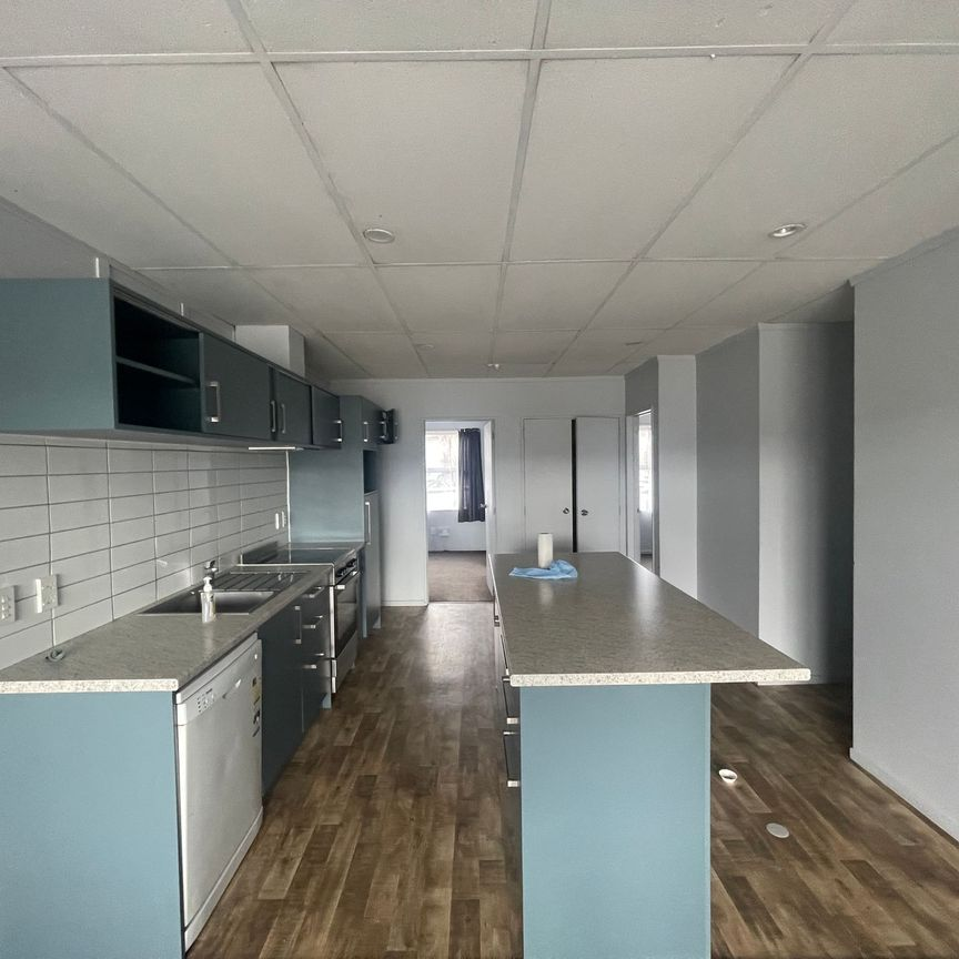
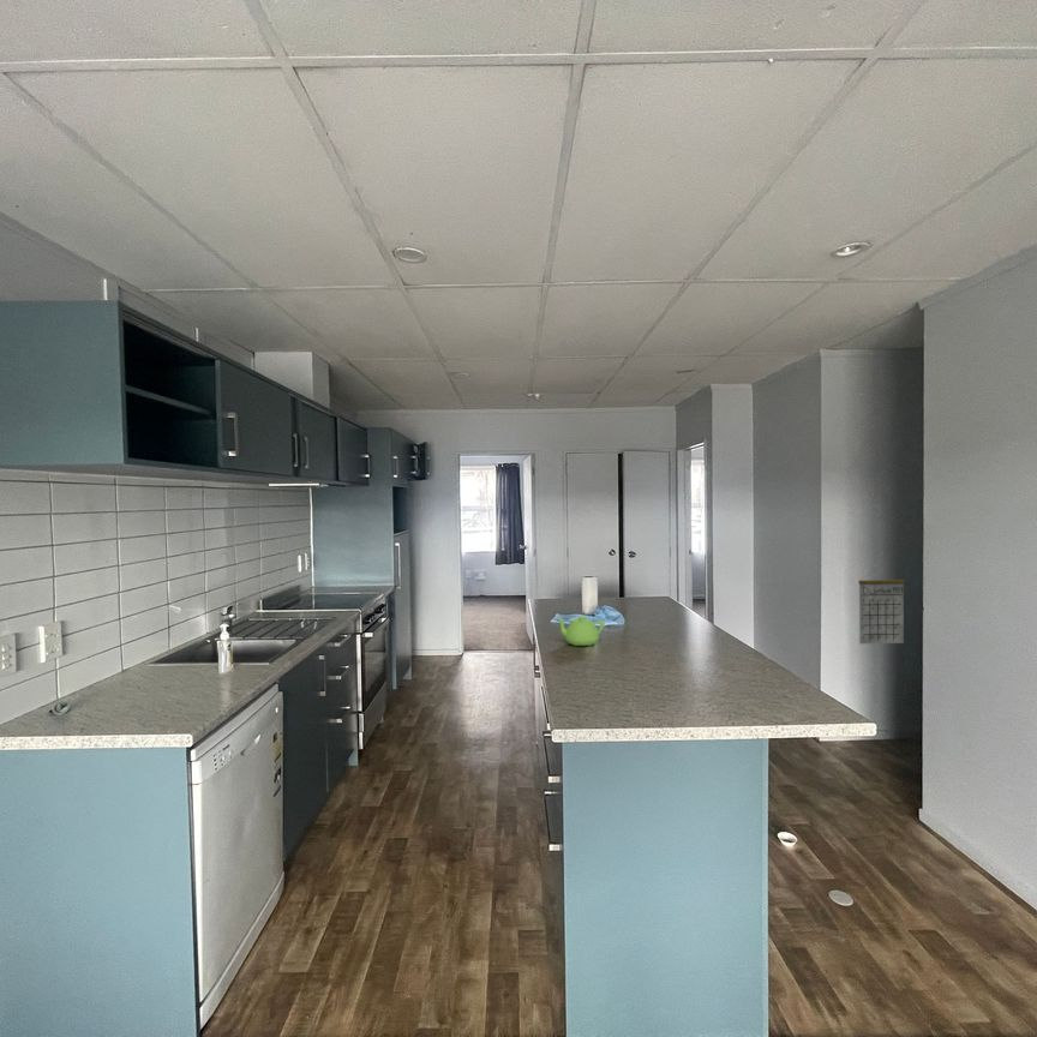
+ calendar (881, 604)
+ teapot (580, 629)
